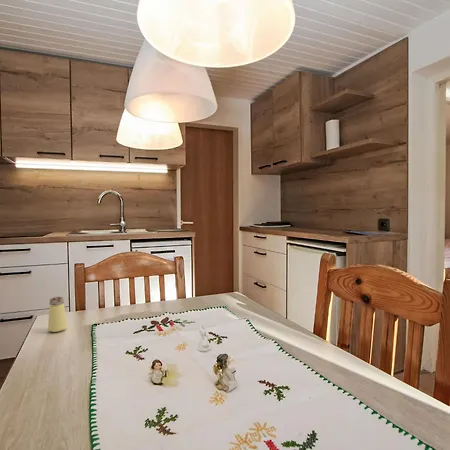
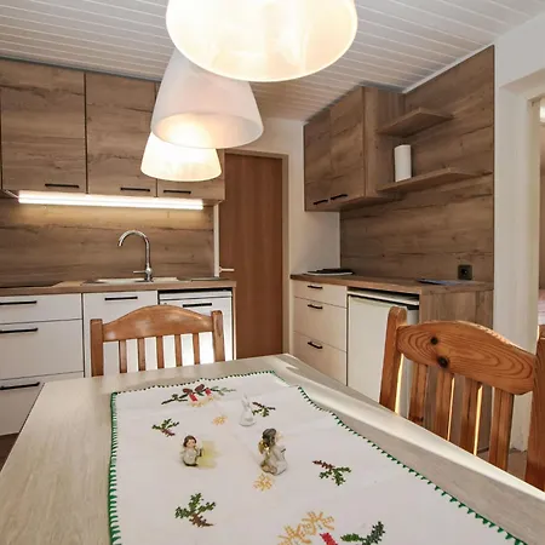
- saltshaker (56, 313)
